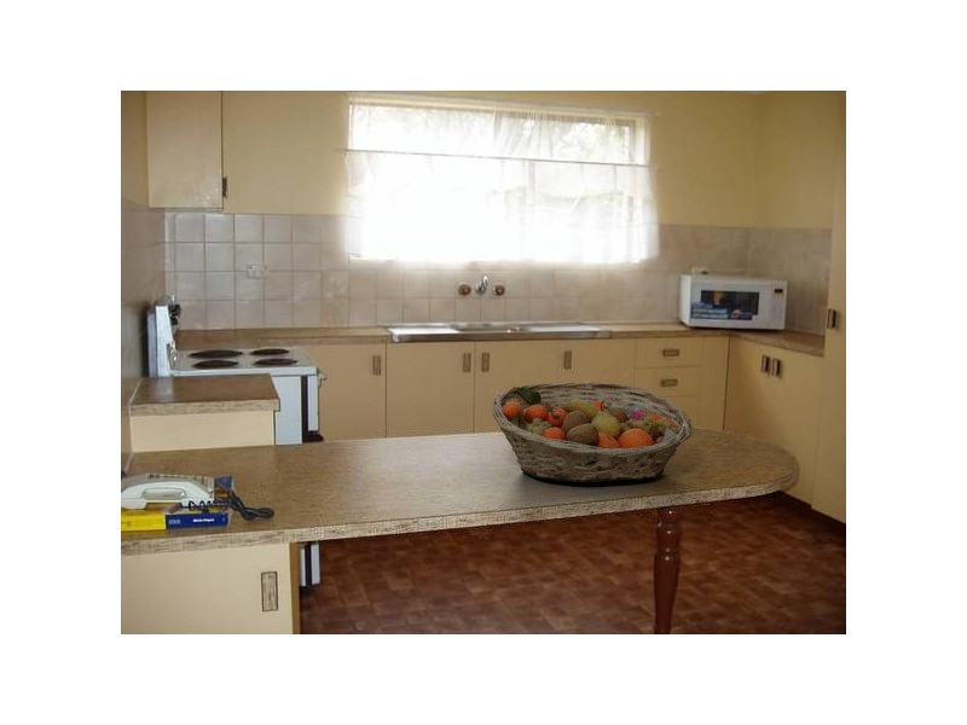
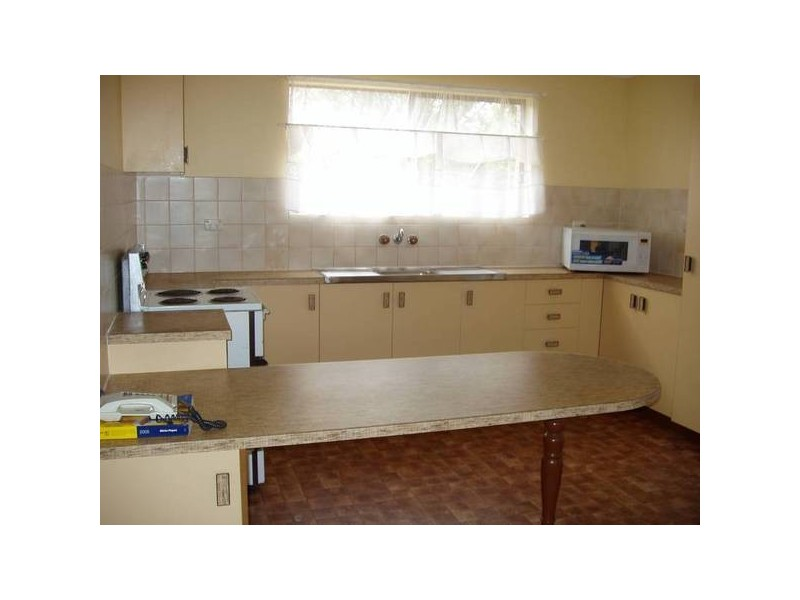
- fruit basket (590, 429)
